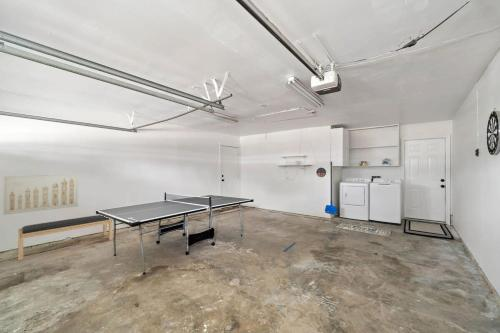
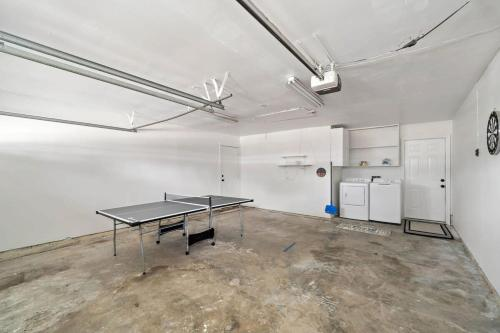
- wall art (44, 192)
- bench (68, 230)
